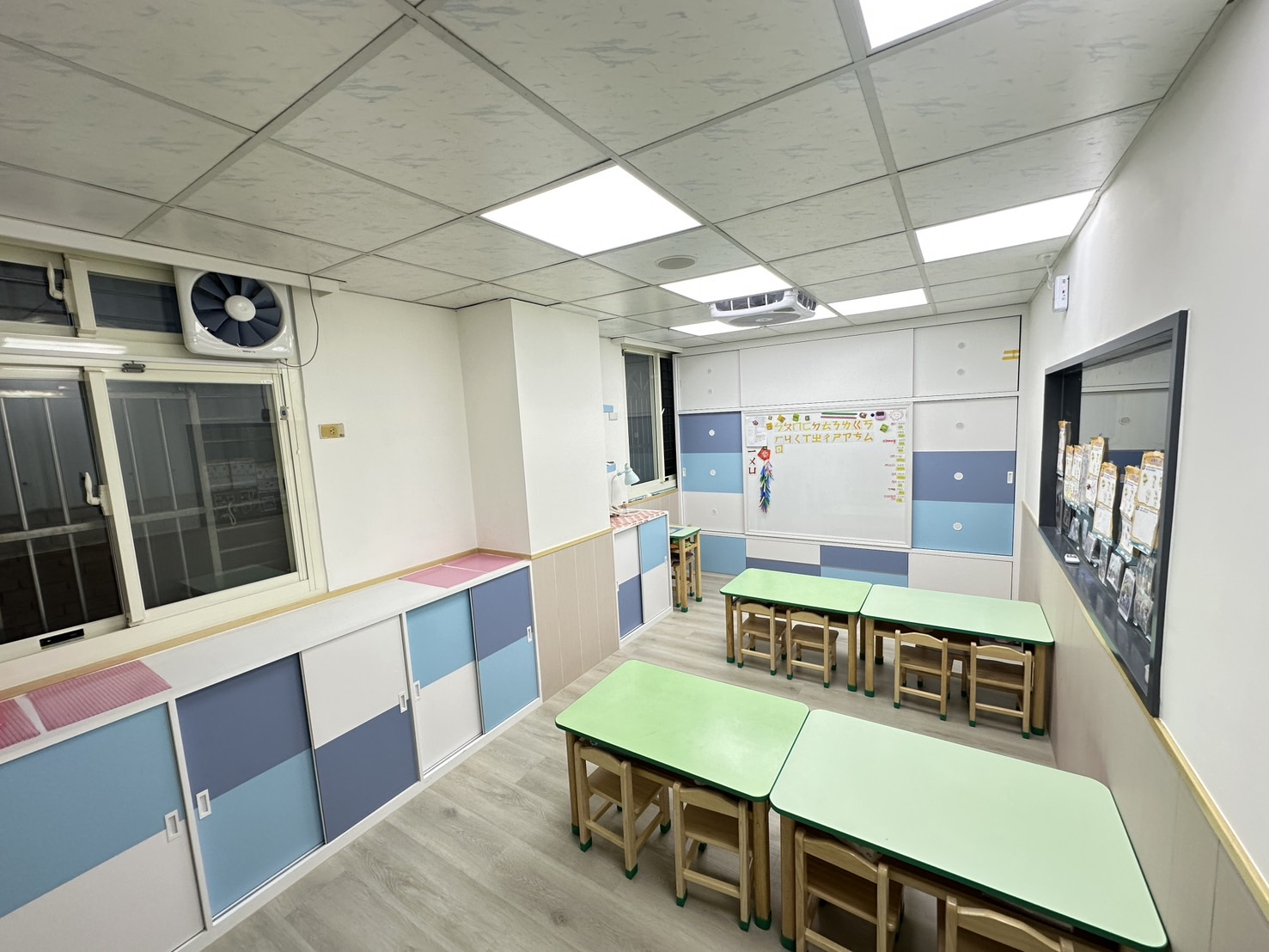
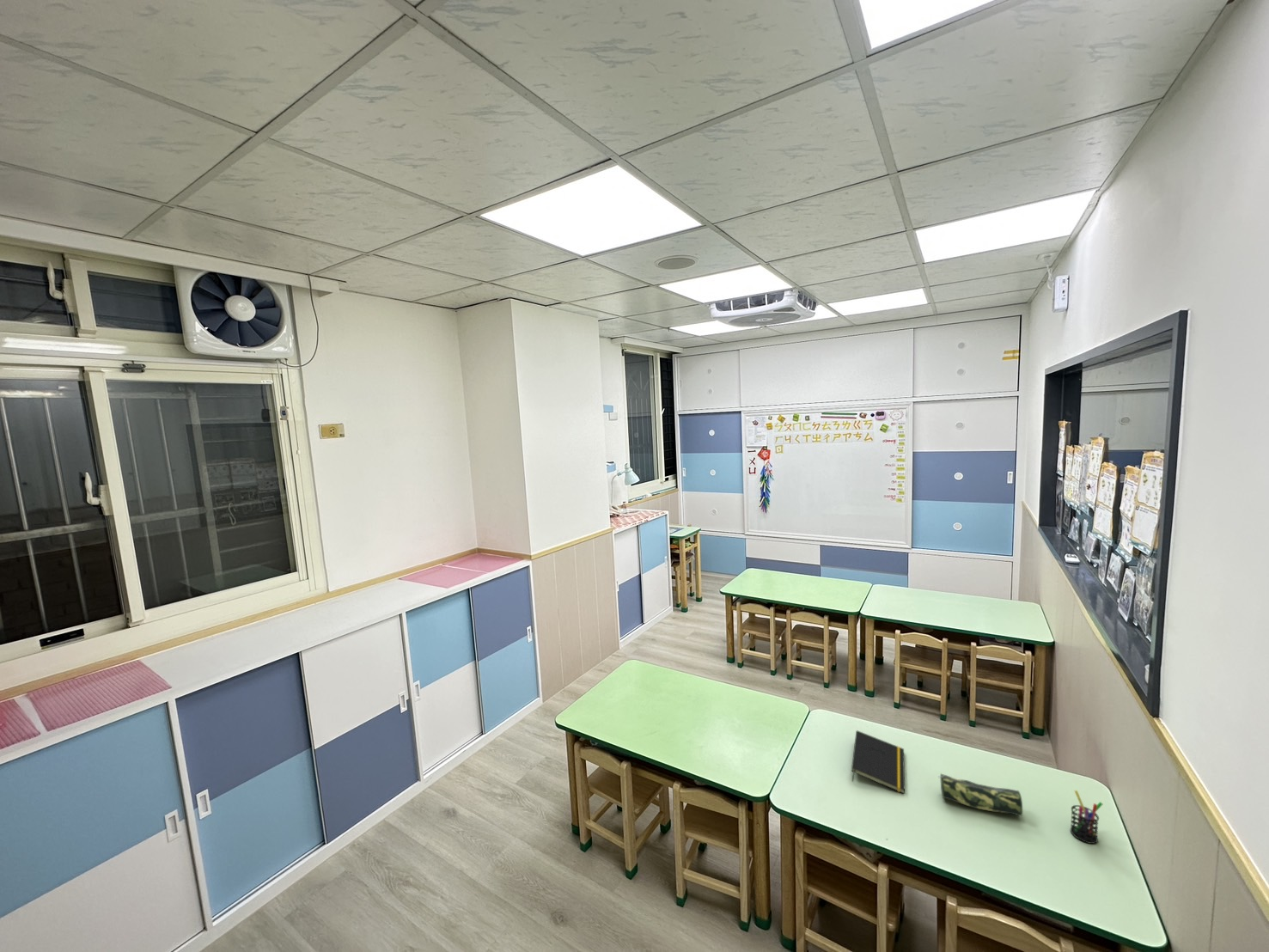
+ notepad (878, 760)
+ pen holder (1088, 816)
+ pencil case (977, 794)
